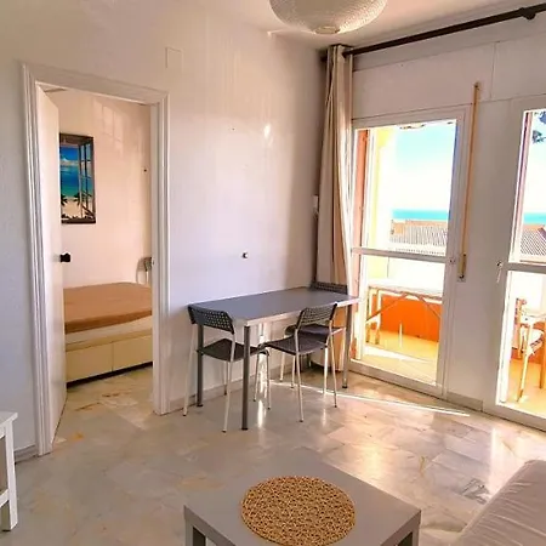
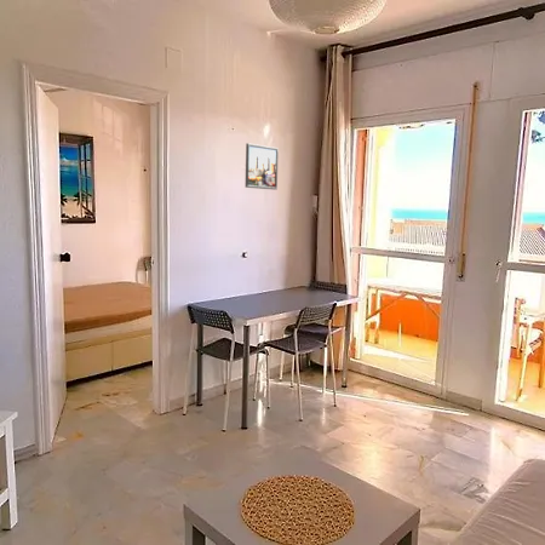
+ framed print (262, 167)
